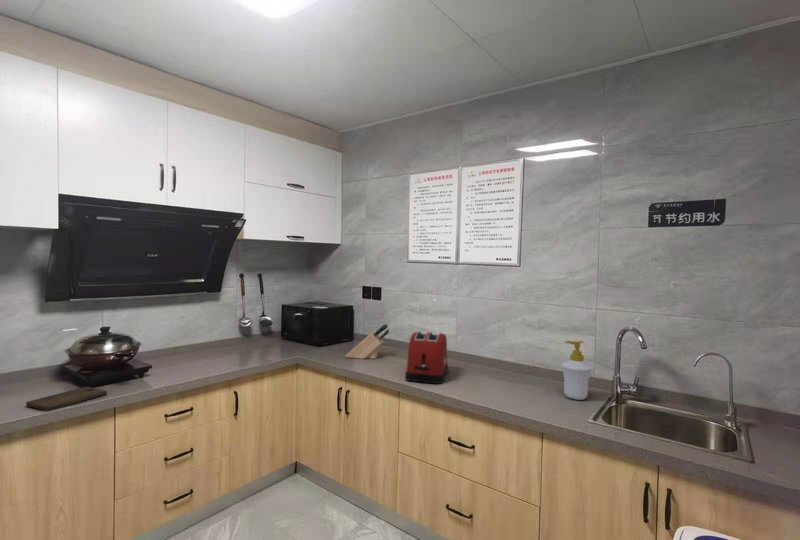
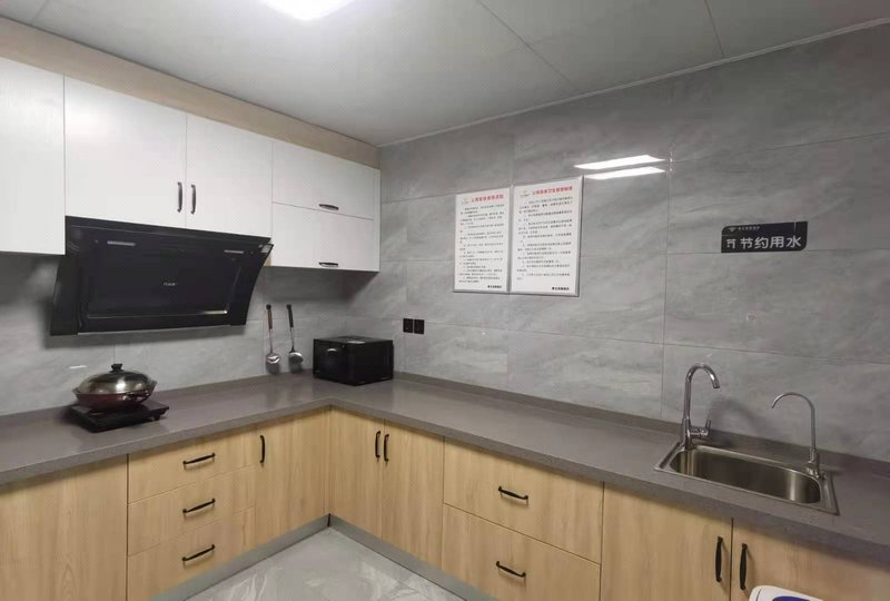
- cutting board (68, 397)
- knife block (367, 340)
- toaster (428, 353)
- soap bottle (576, 369)
